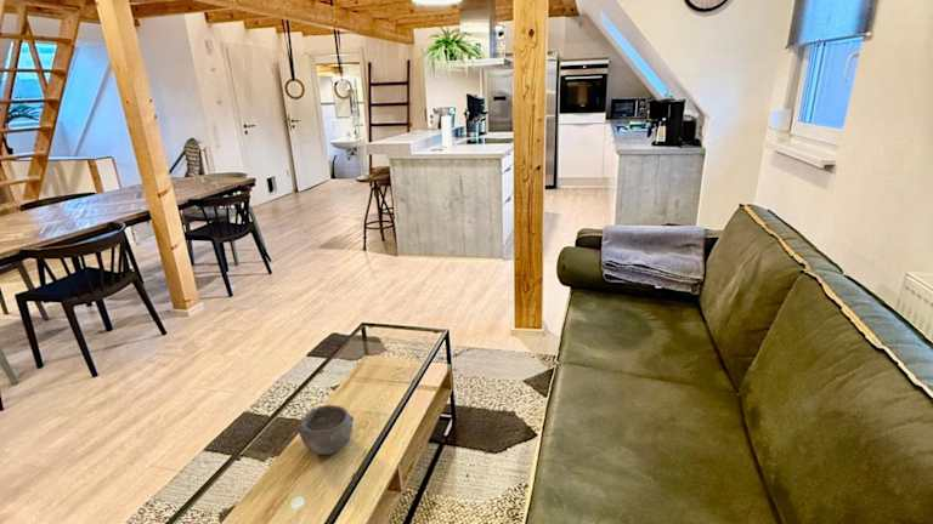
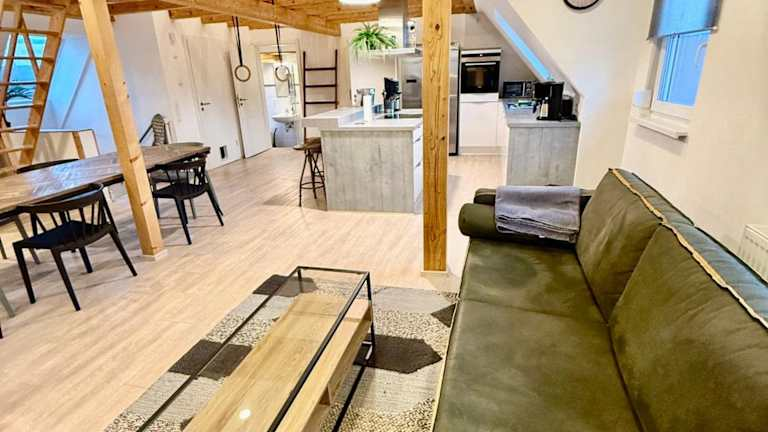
- bowl (327, 431)
